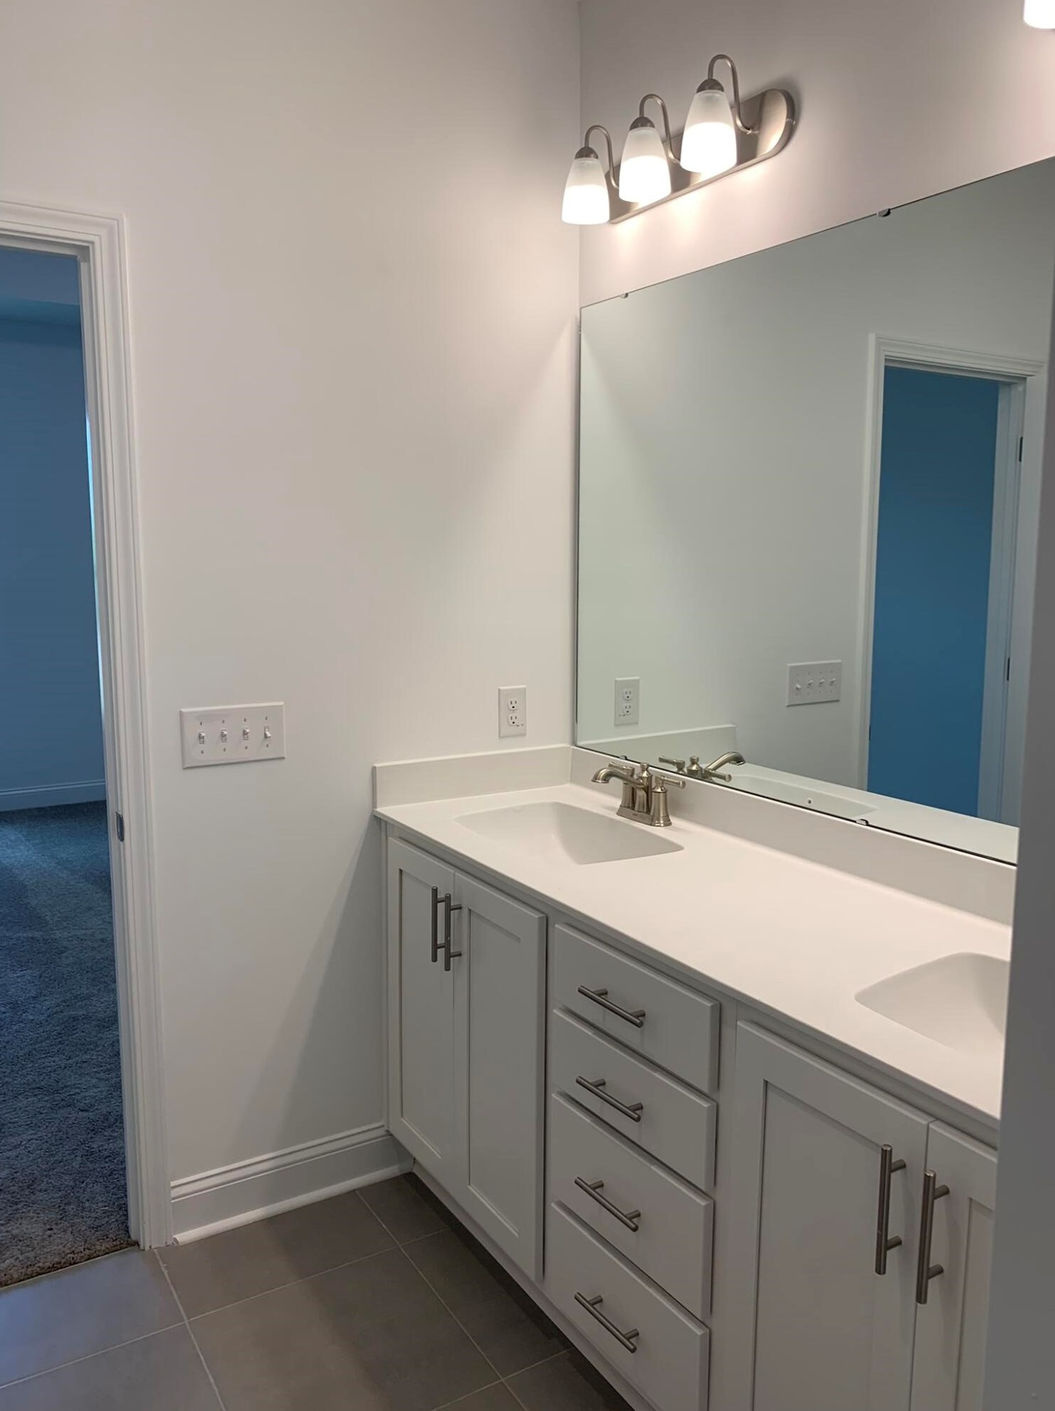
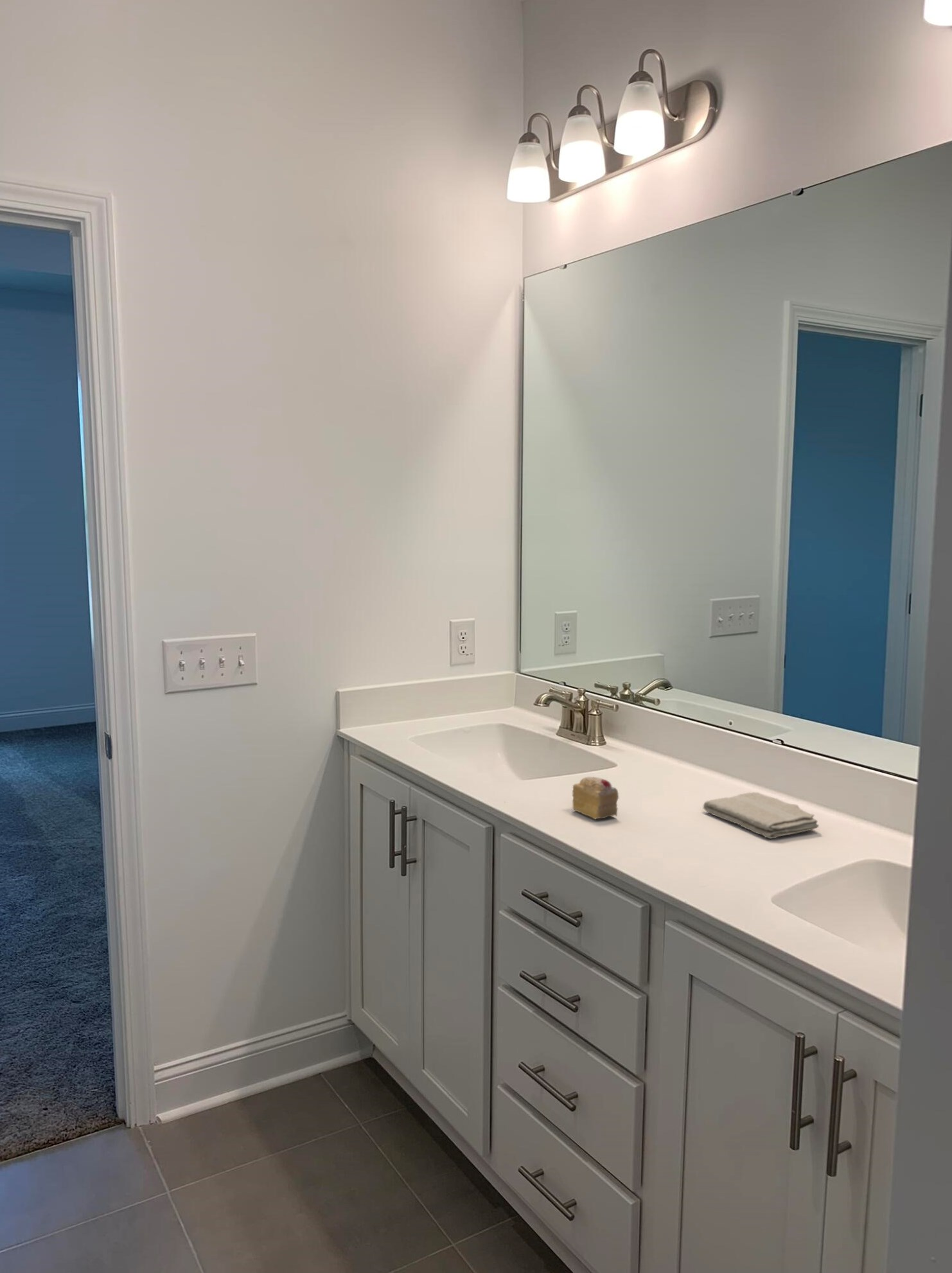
+ washcloth (760, 812)
+ cake slice (595, 795)
